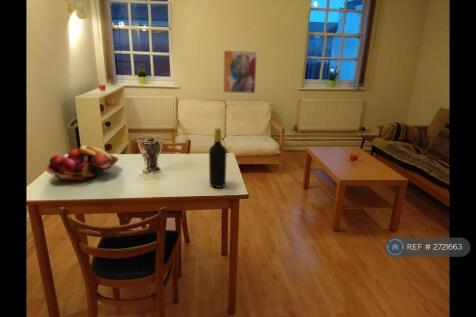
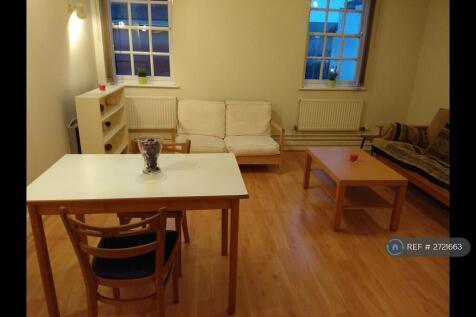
- wall art (239, 72)
- fruit basket (84, 161)
- bottle (217, 157)
